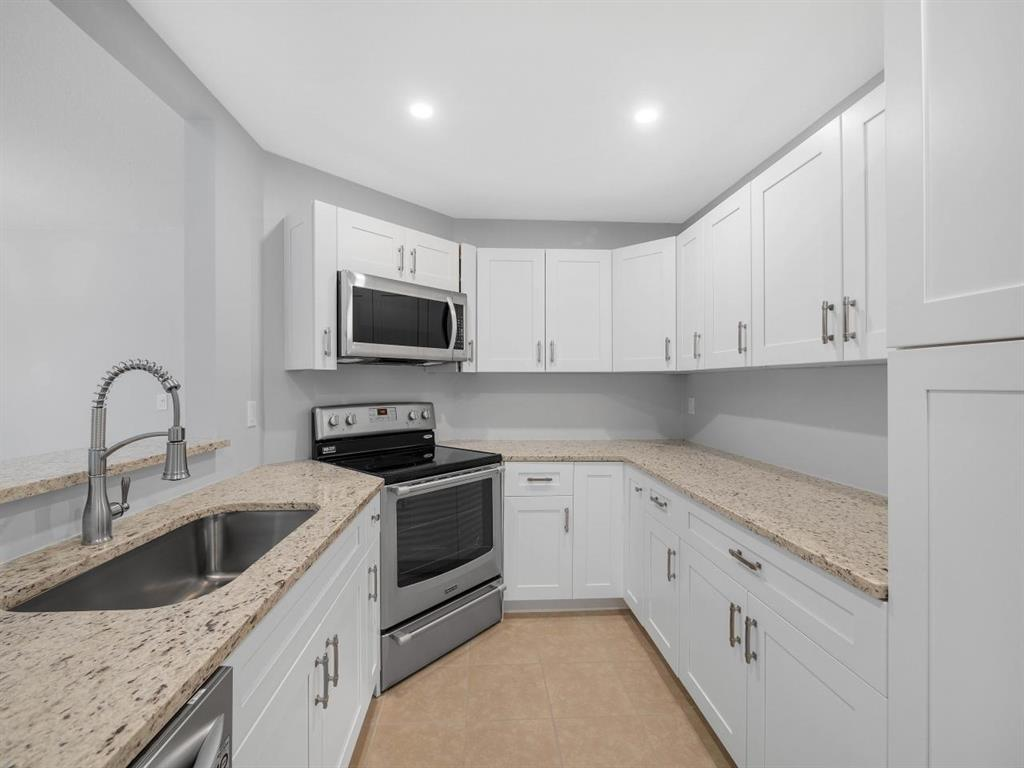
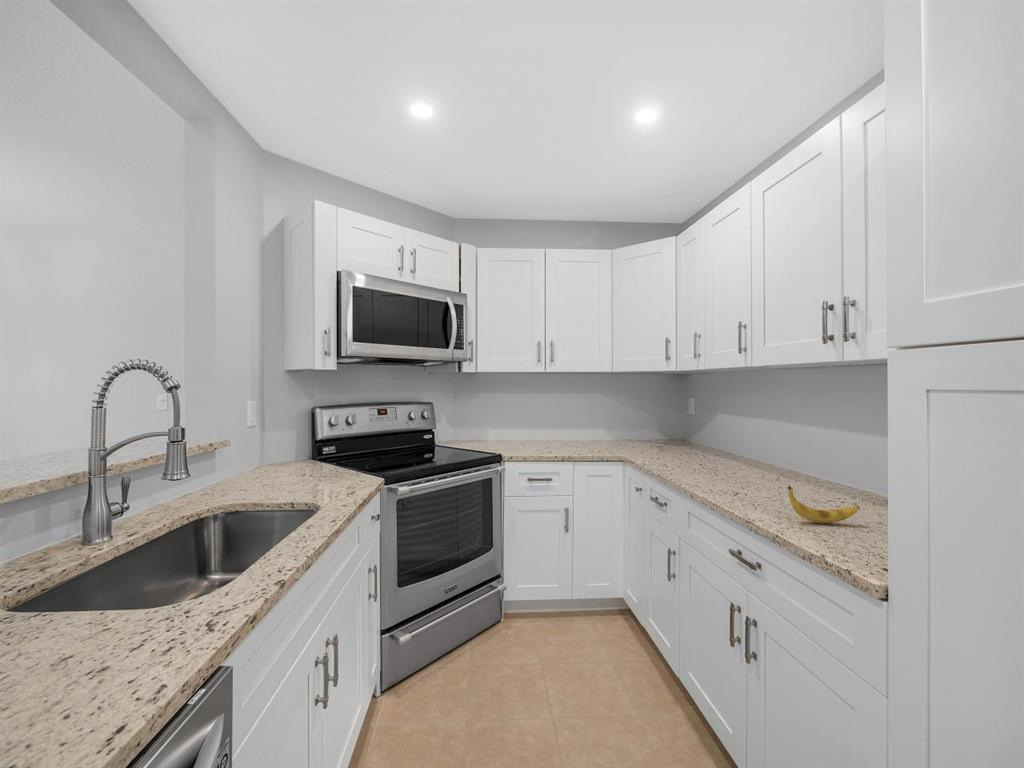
+ banana (823, 510)
